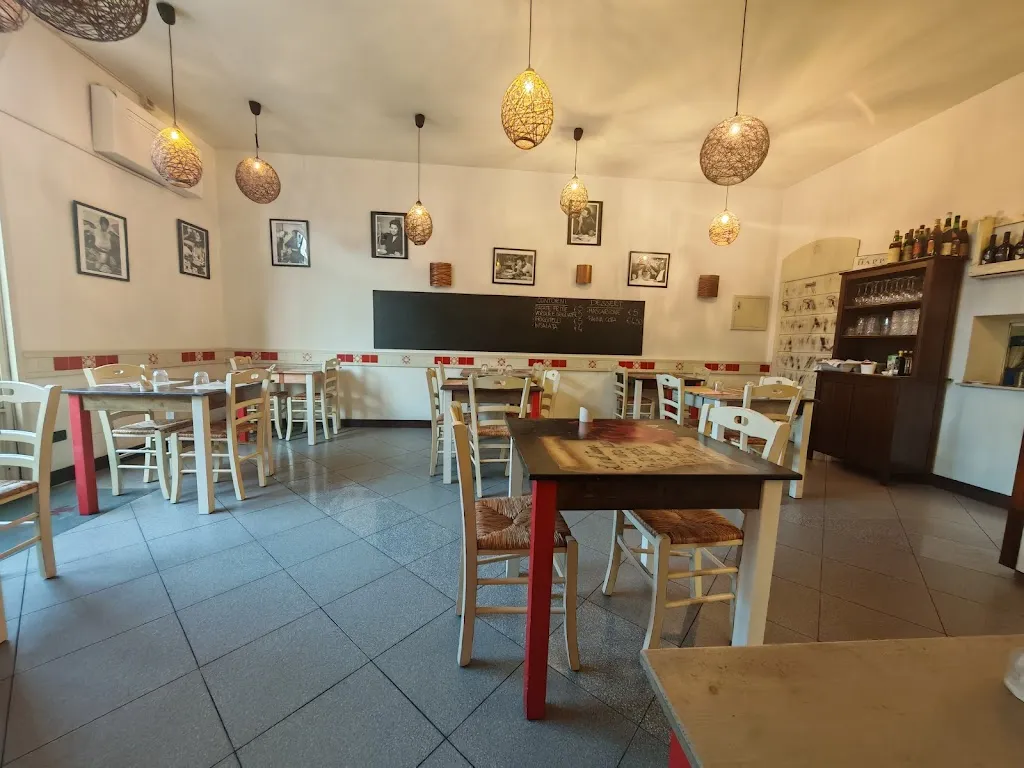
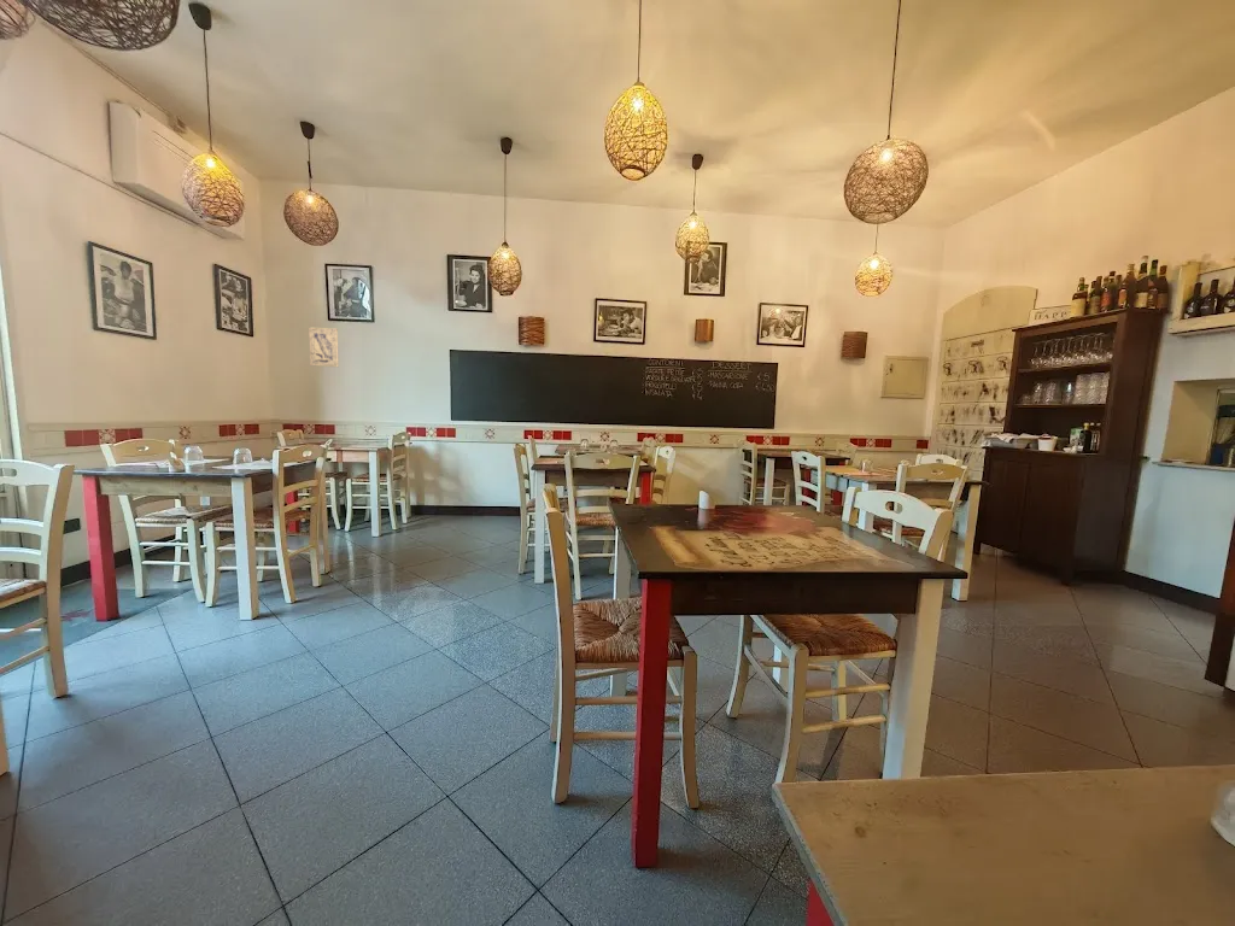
+ wall art (323, 347)
